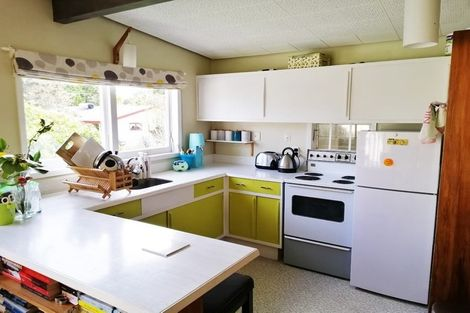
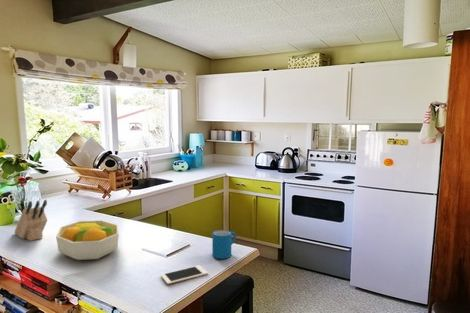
+ fruit bowl (88, 235)
+ cell phone (184, 274)
+ knife block (31, 217)
+ mug (225, 242)
